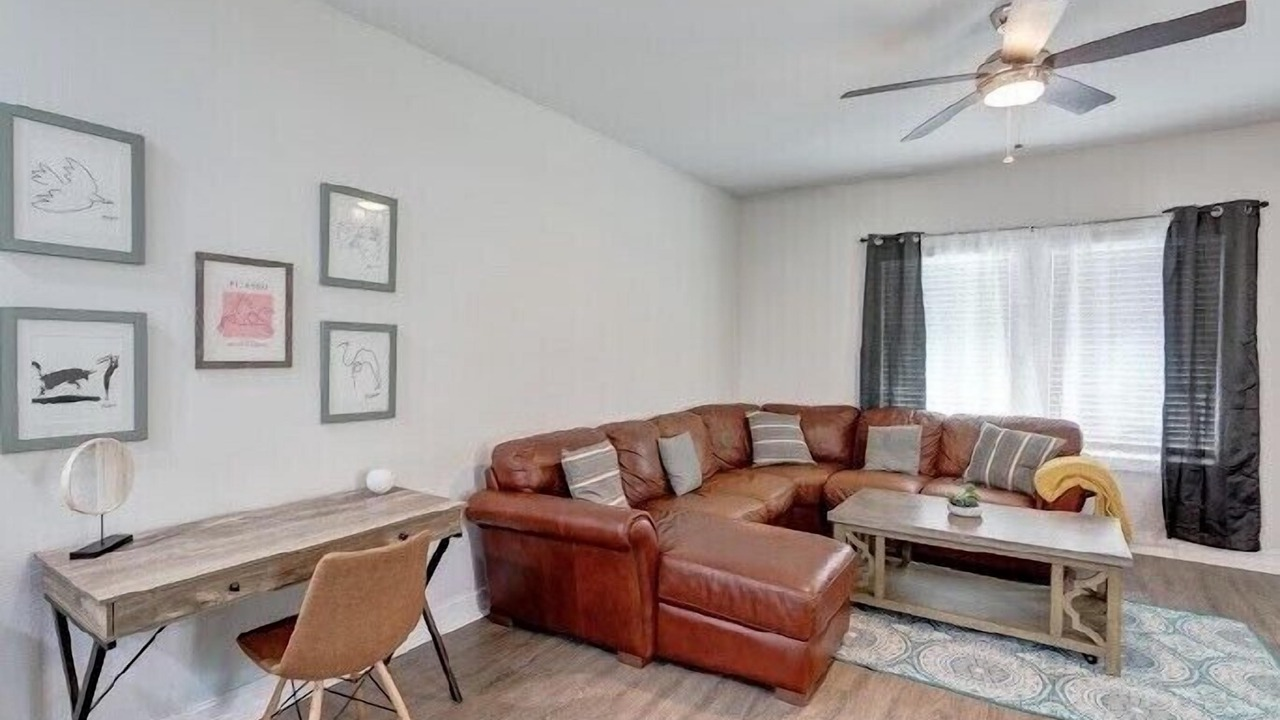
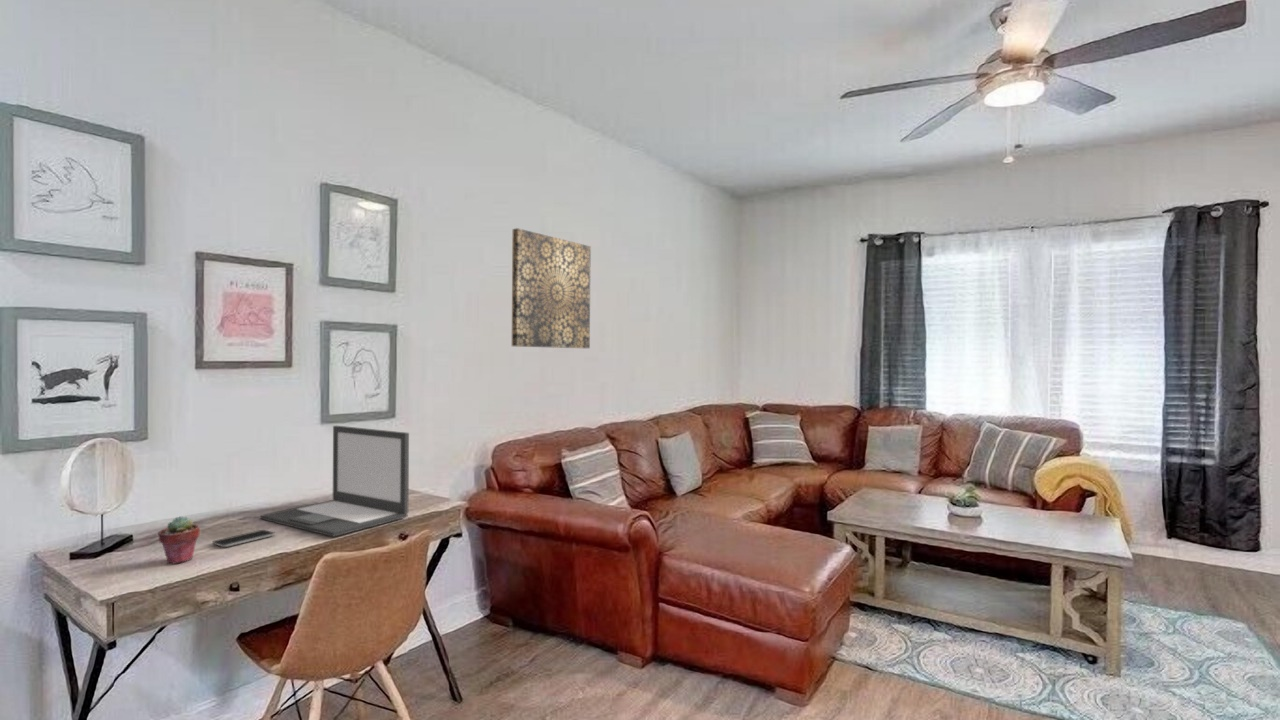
+ smartphone (244, 538)
+ potted succulent (179, 538)
+ laptop (335, 475)
+ wall art (553, 292)
